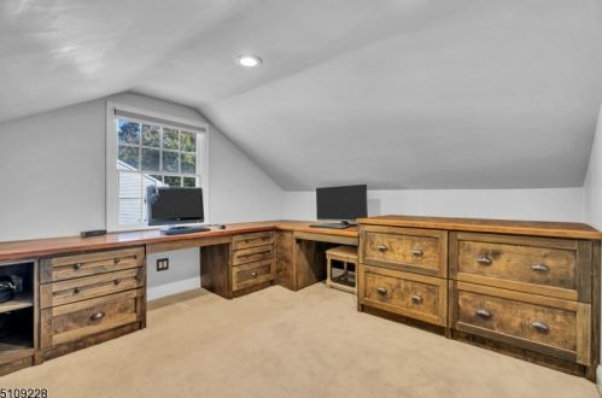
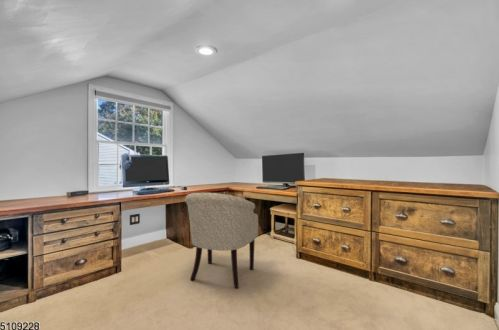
+ chair (220, 233)
